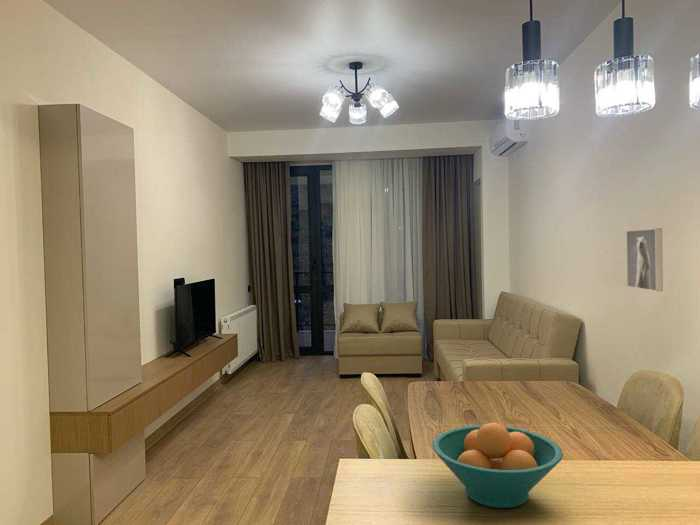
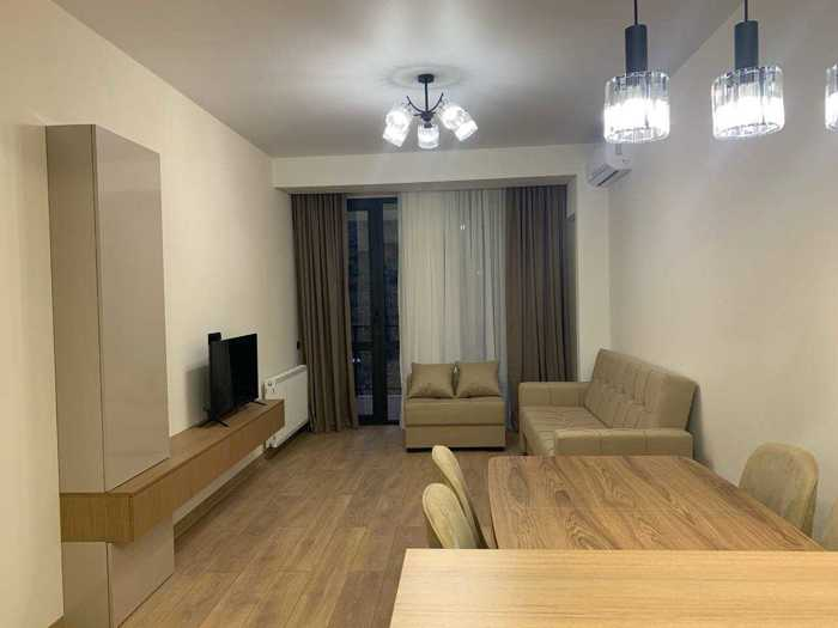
- fruit bowl (495, 459)
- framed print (643, 259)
